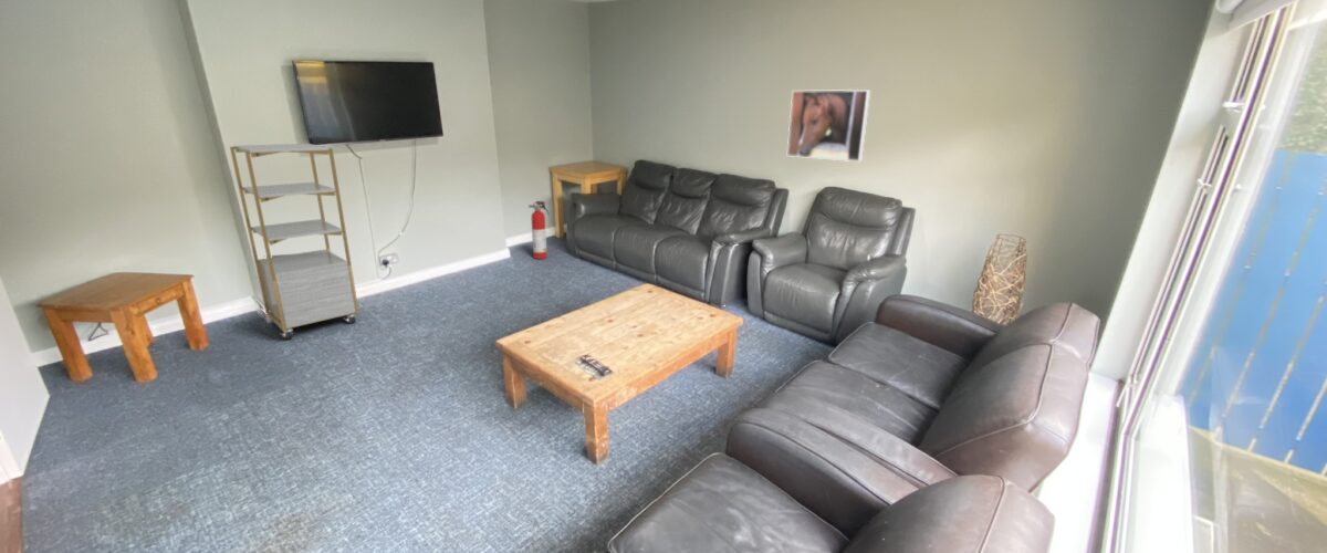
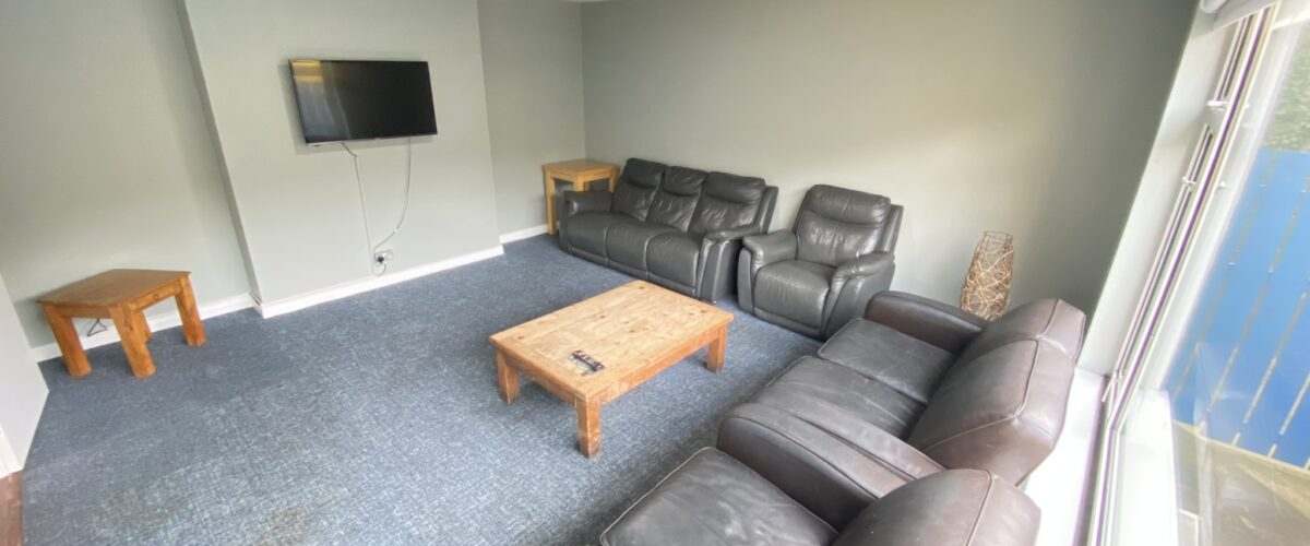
- fire extinguisher (540, 229)
- shelving unit (294, 237)
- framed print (825, 125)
